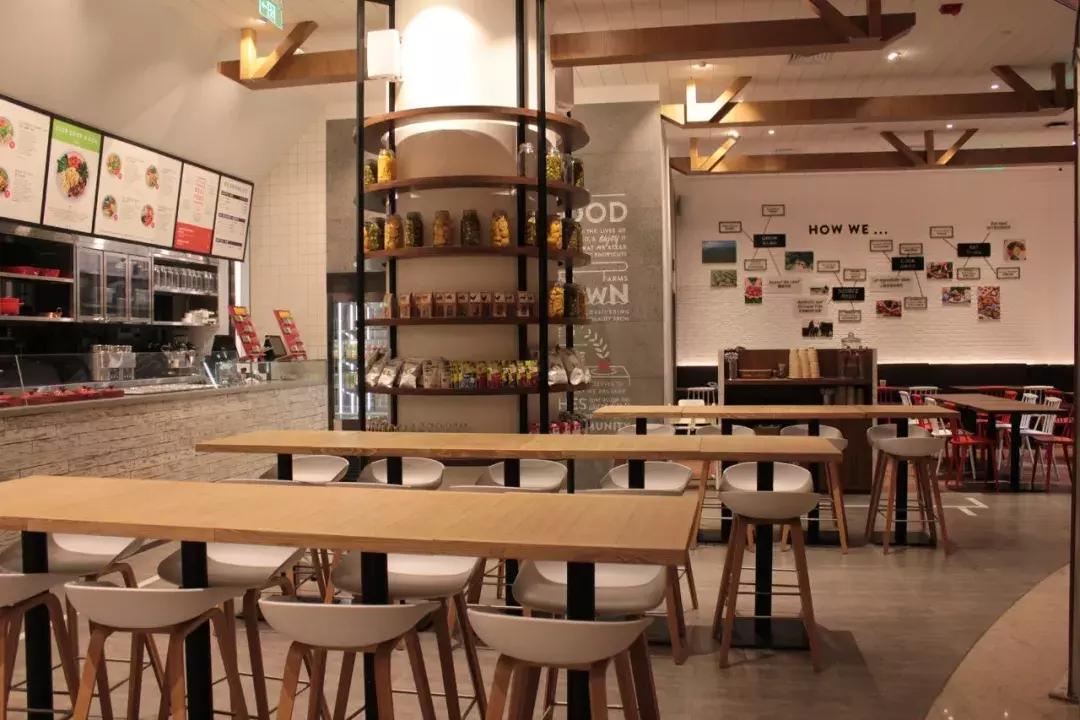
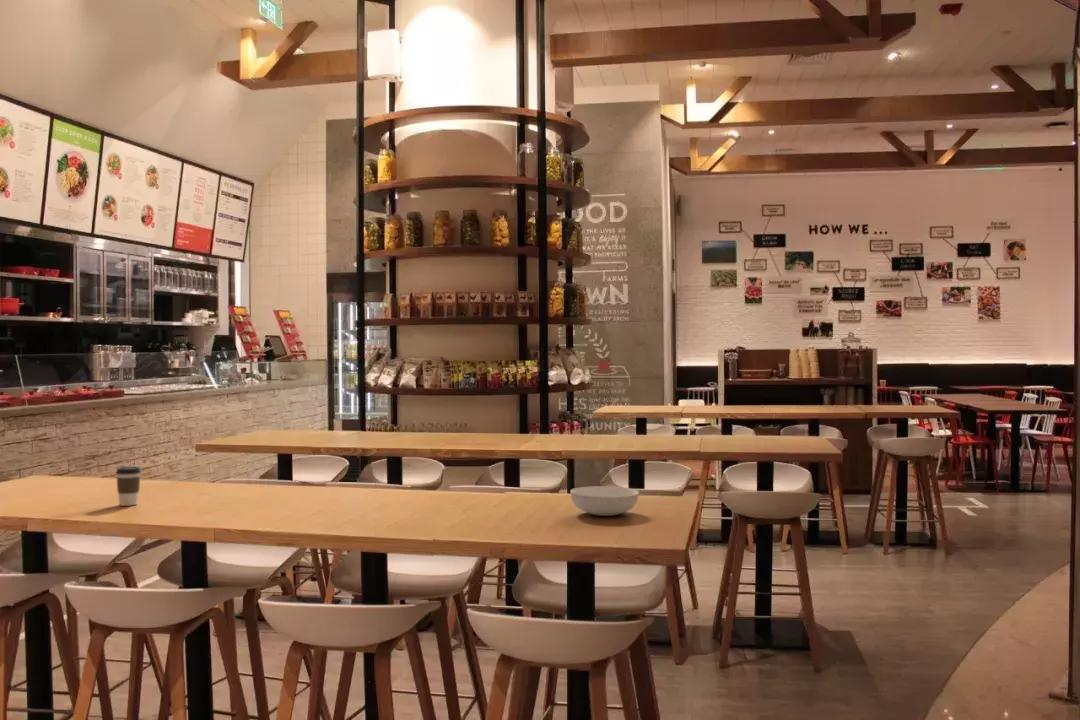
+ coffee cup (128, 486)
+ serving bowl (604, 502)
